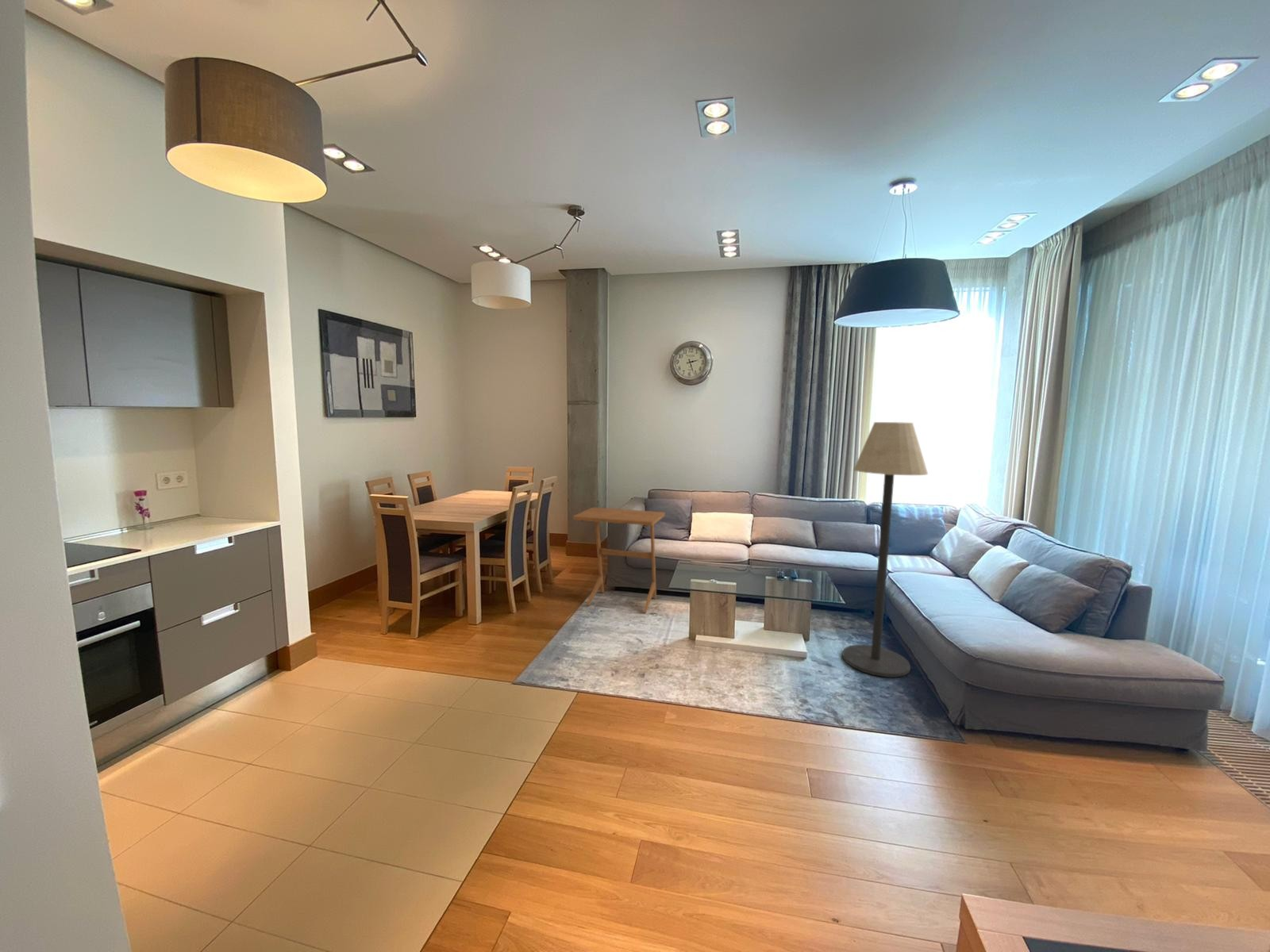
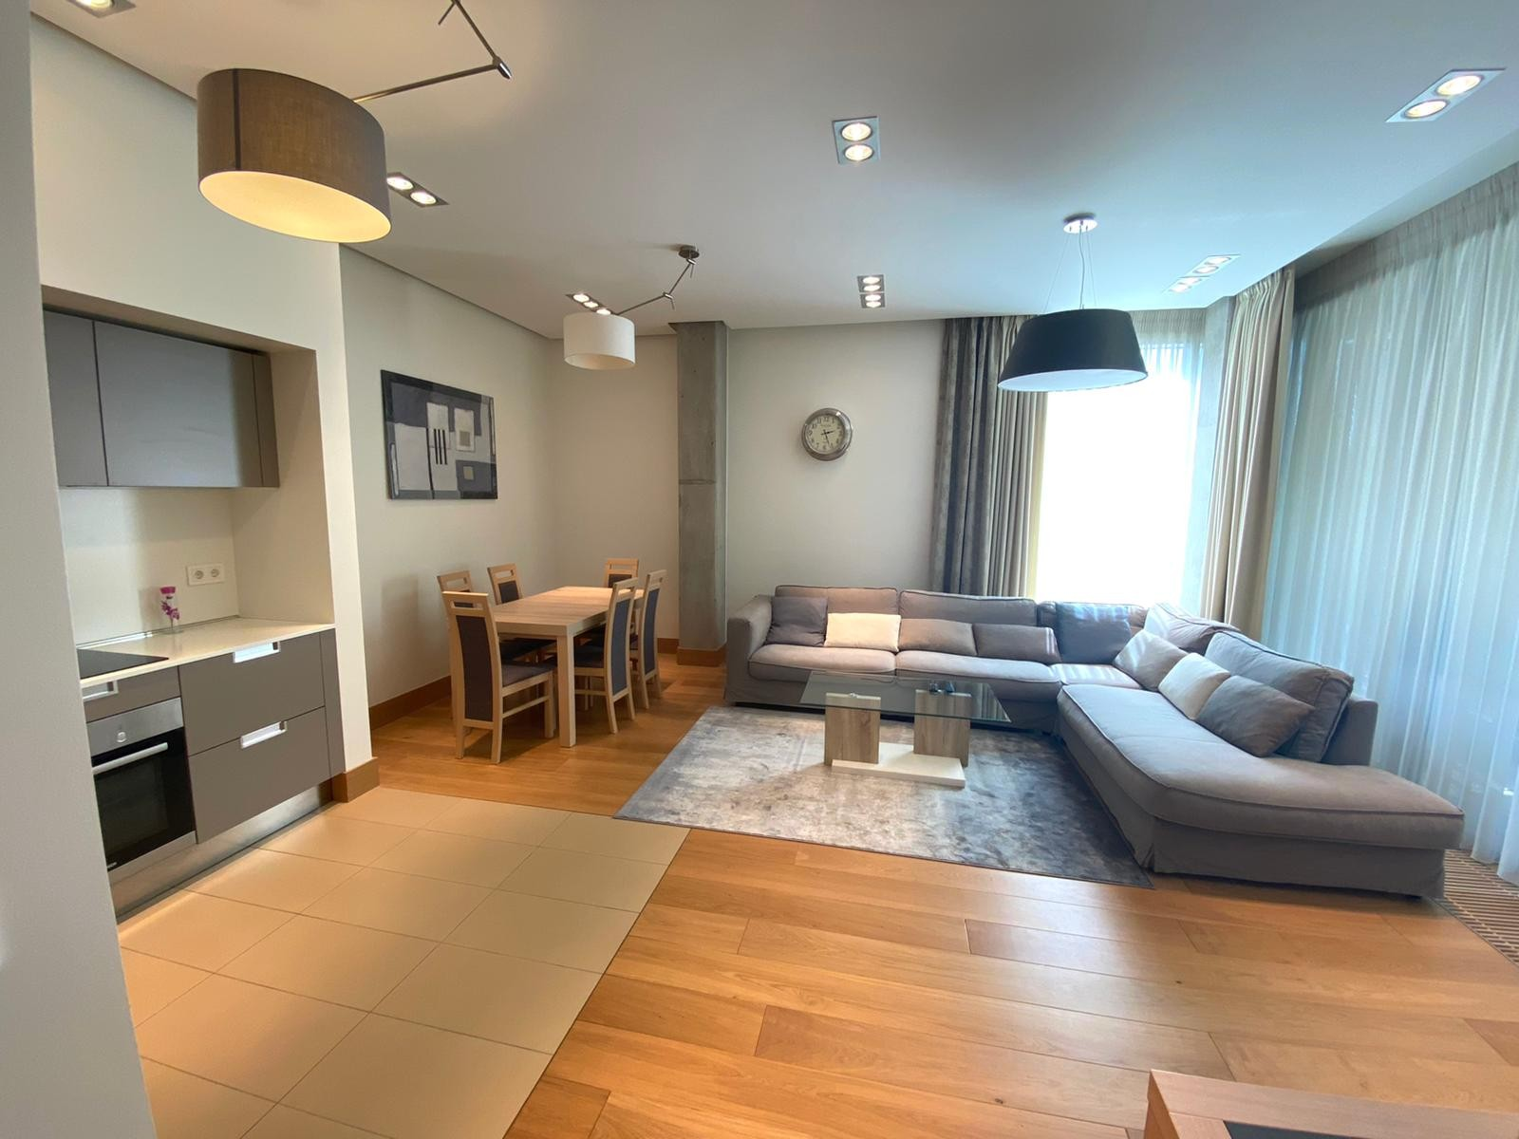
- side table (620, 555)
- floor lamp (883, 545)
